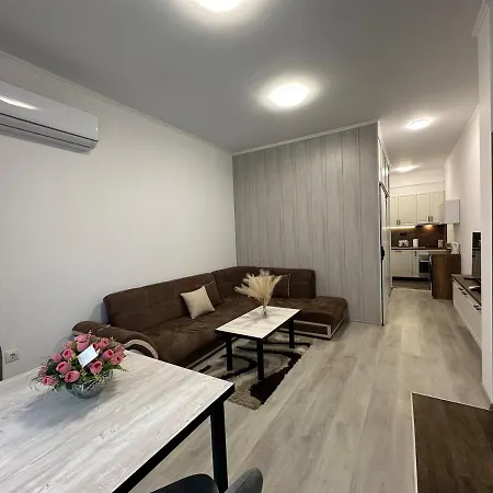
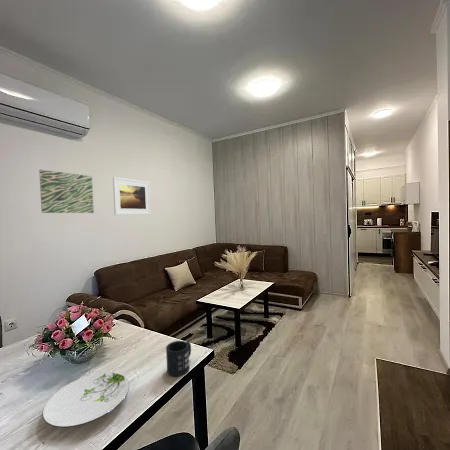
+ plate (89, 400)
+ mug (181, 355)
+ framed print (133, 197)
+ wall art (68, 193)
